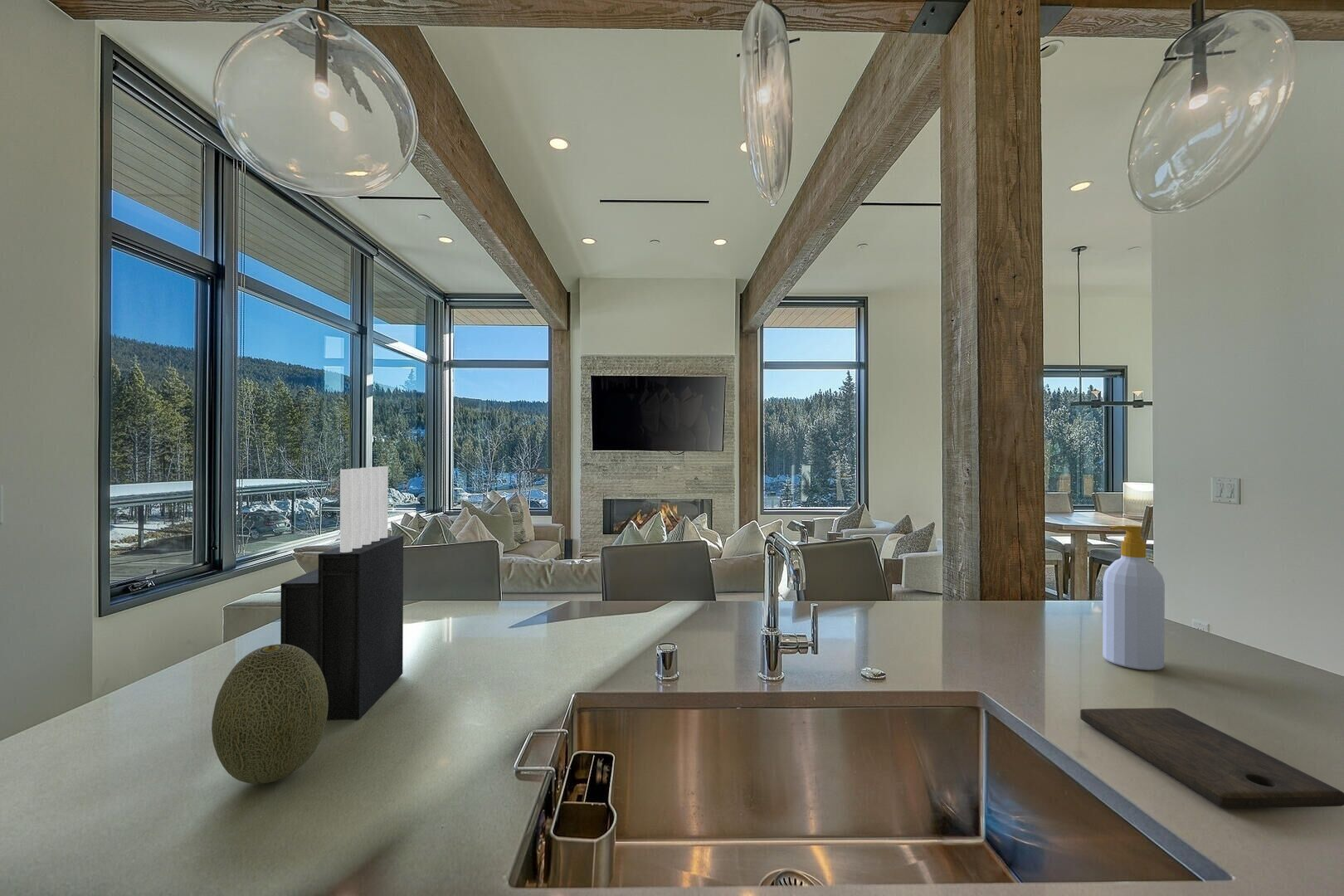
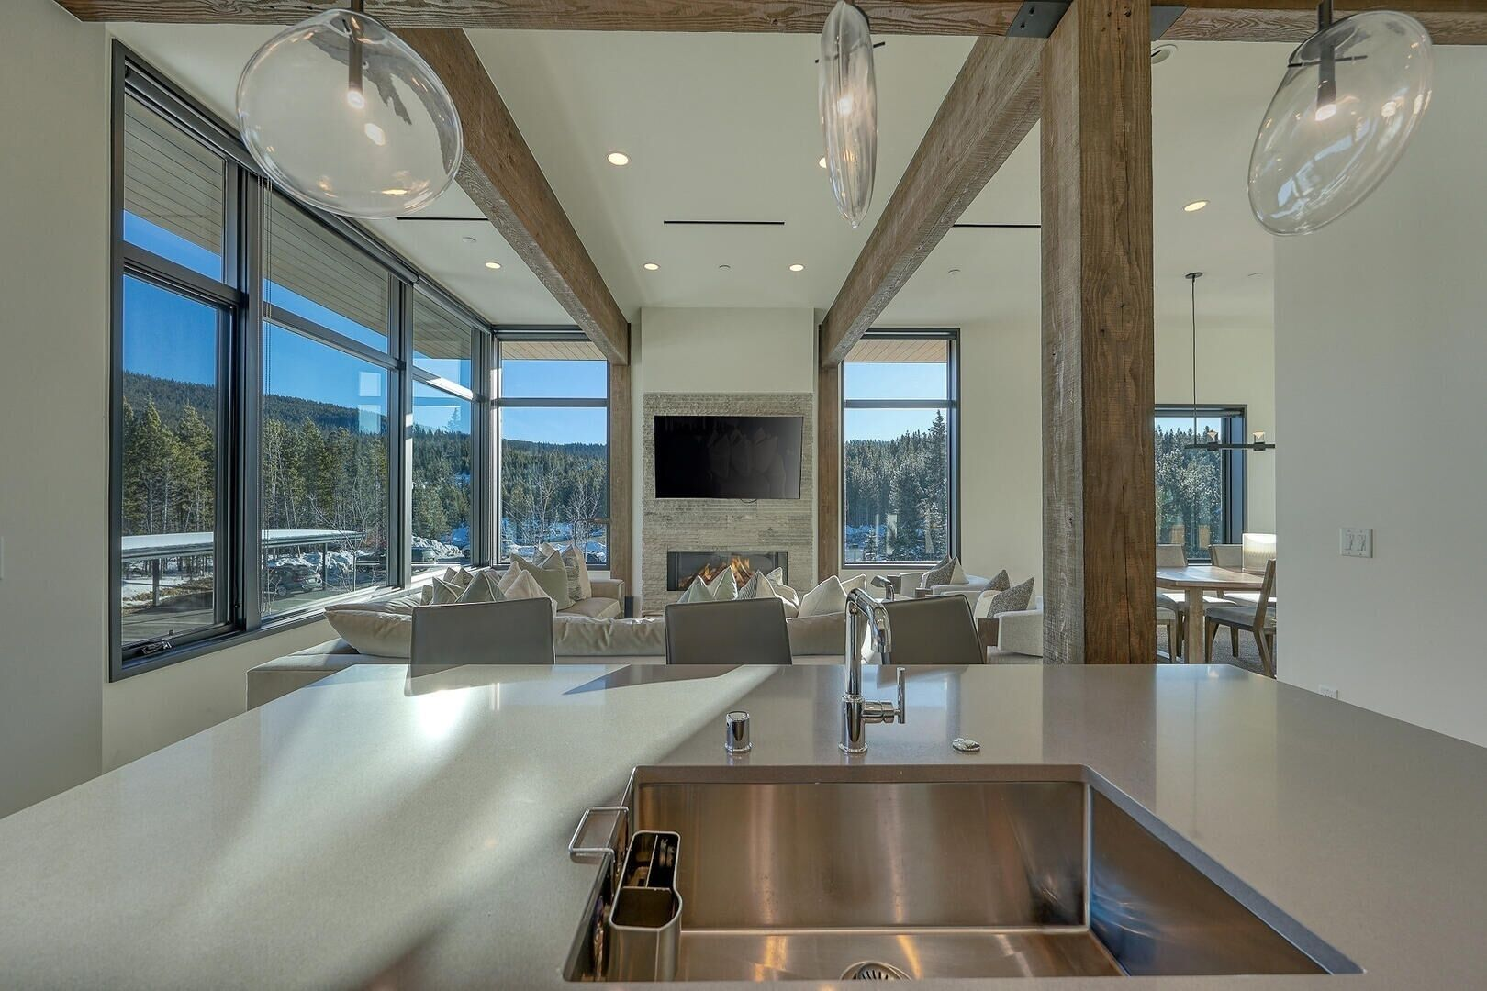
- soap bottle (1131, 593)
- knife block (340, 582)
- fruit (272, 710)
- cutting board (1194, 751)
